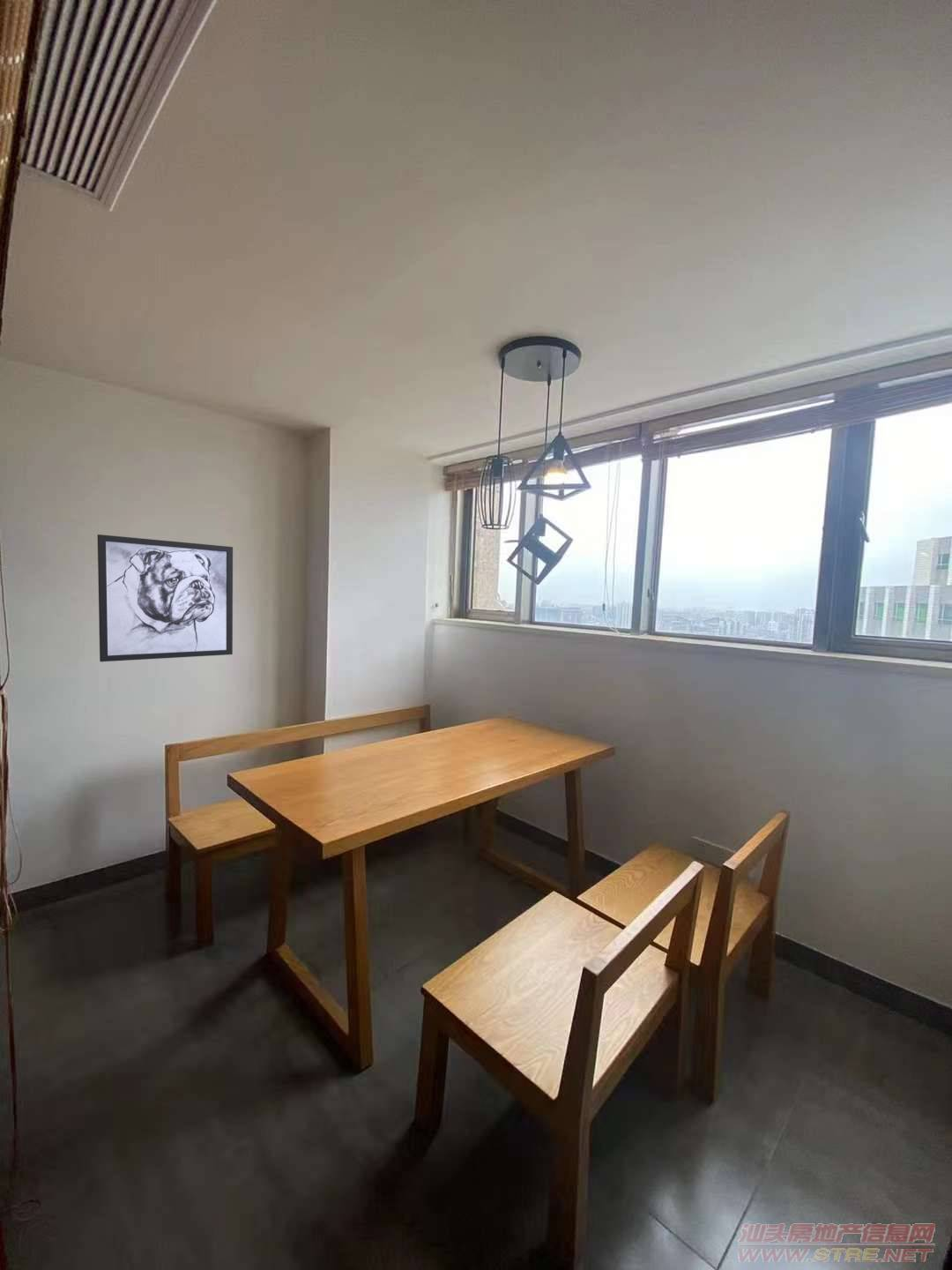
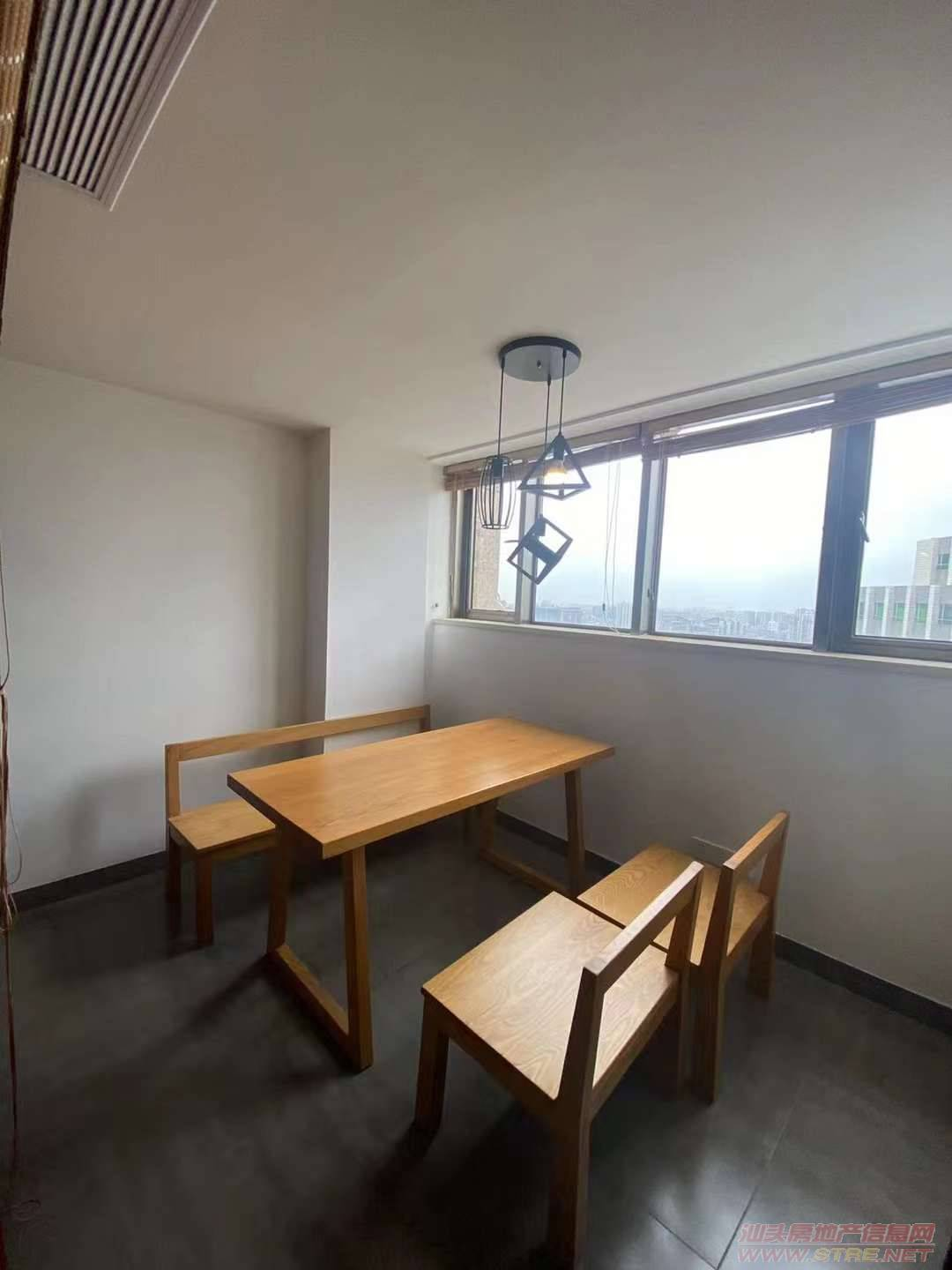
- wall art (171, 600)
